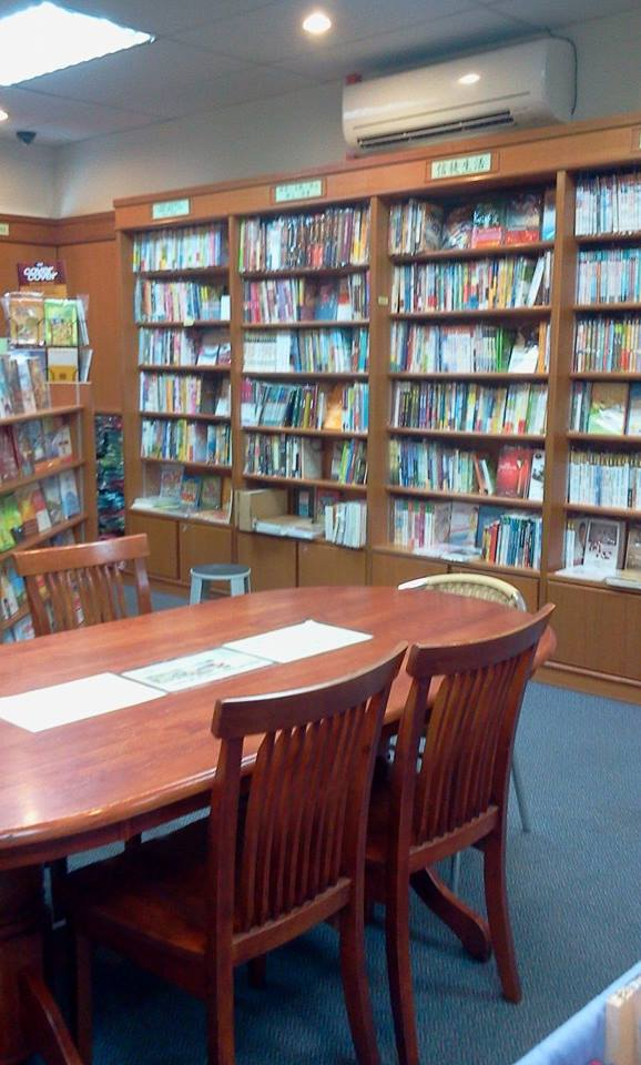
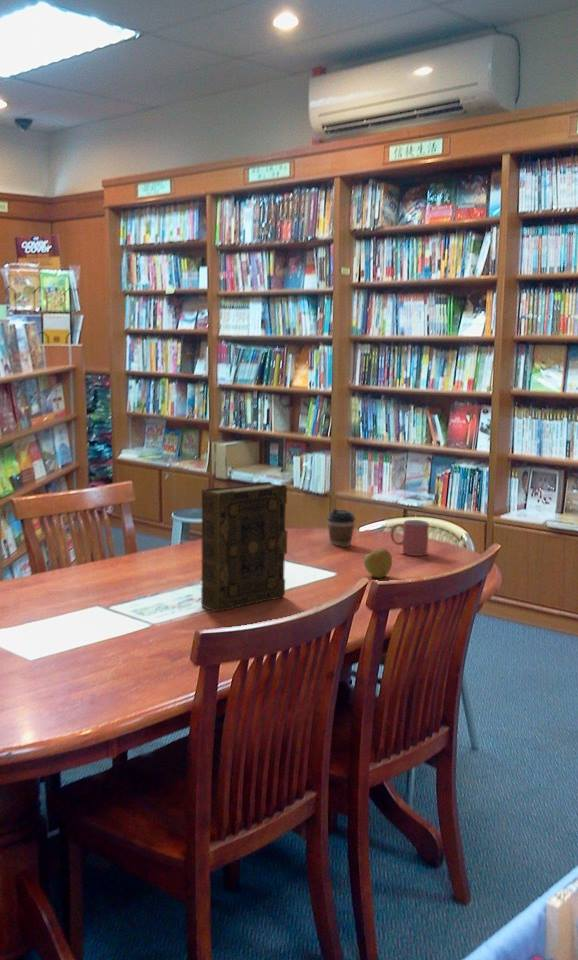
+ mug (409, 537)
+ apple (378, 562)
+ book (244, 545)
+ coffee cup (341, 526)
